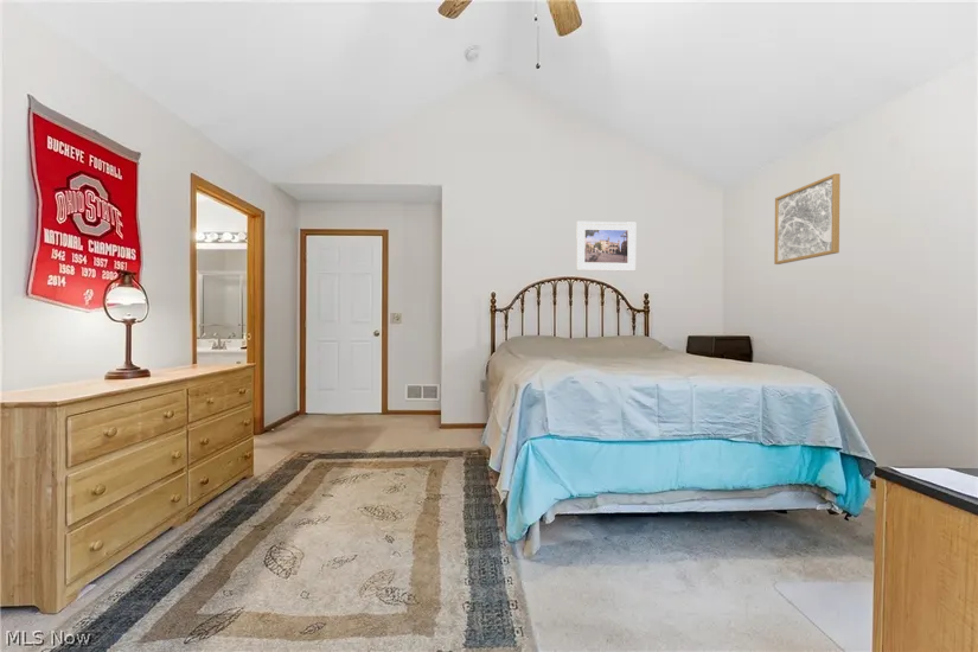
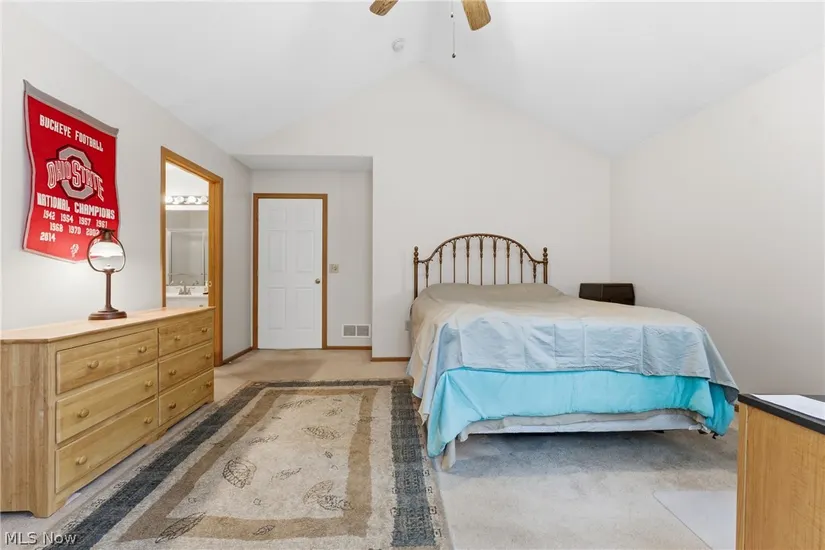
- wall art (804, 223)
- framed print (606, 245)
